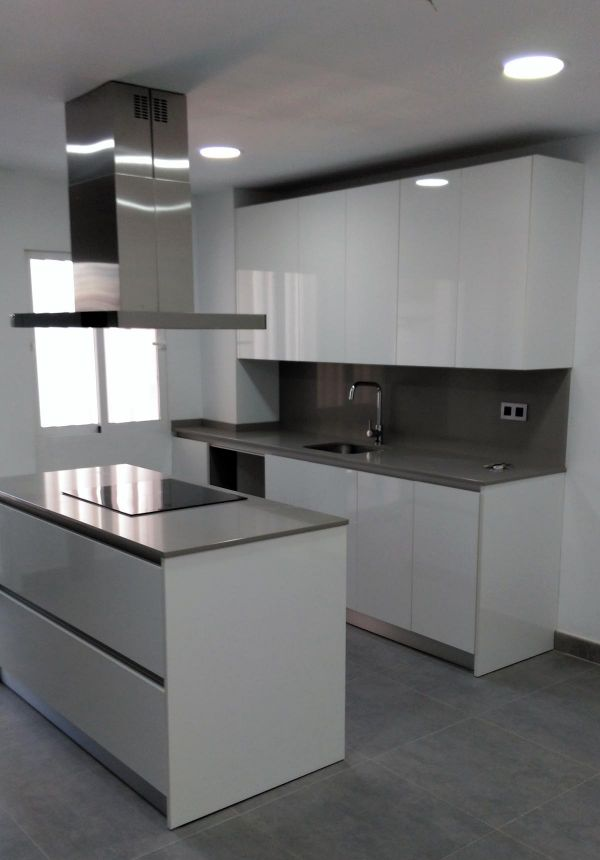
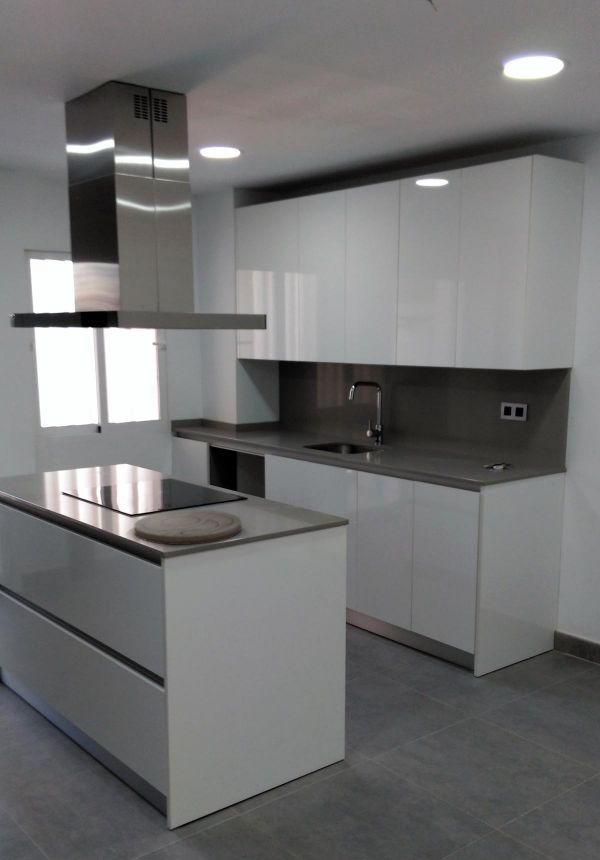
+ cutting board (188, 526)
